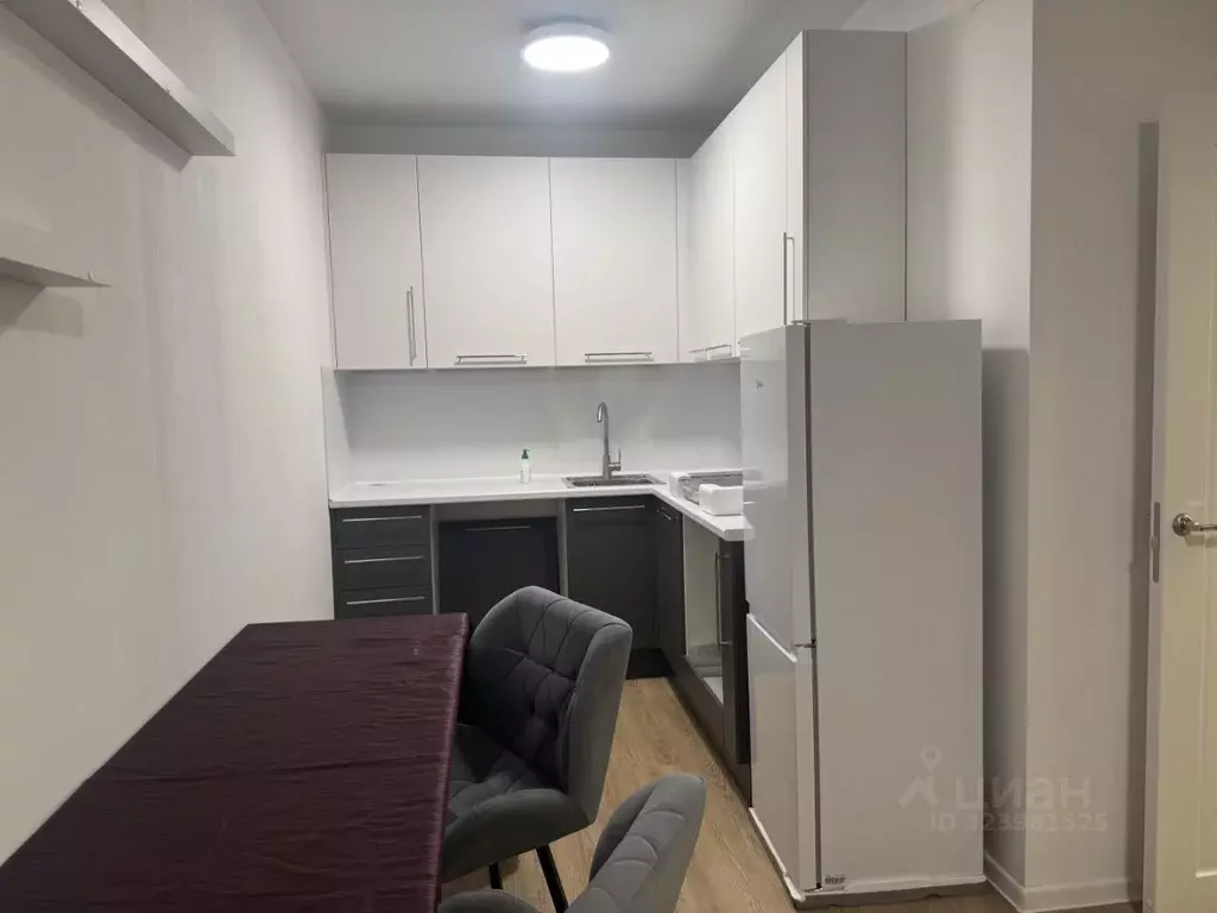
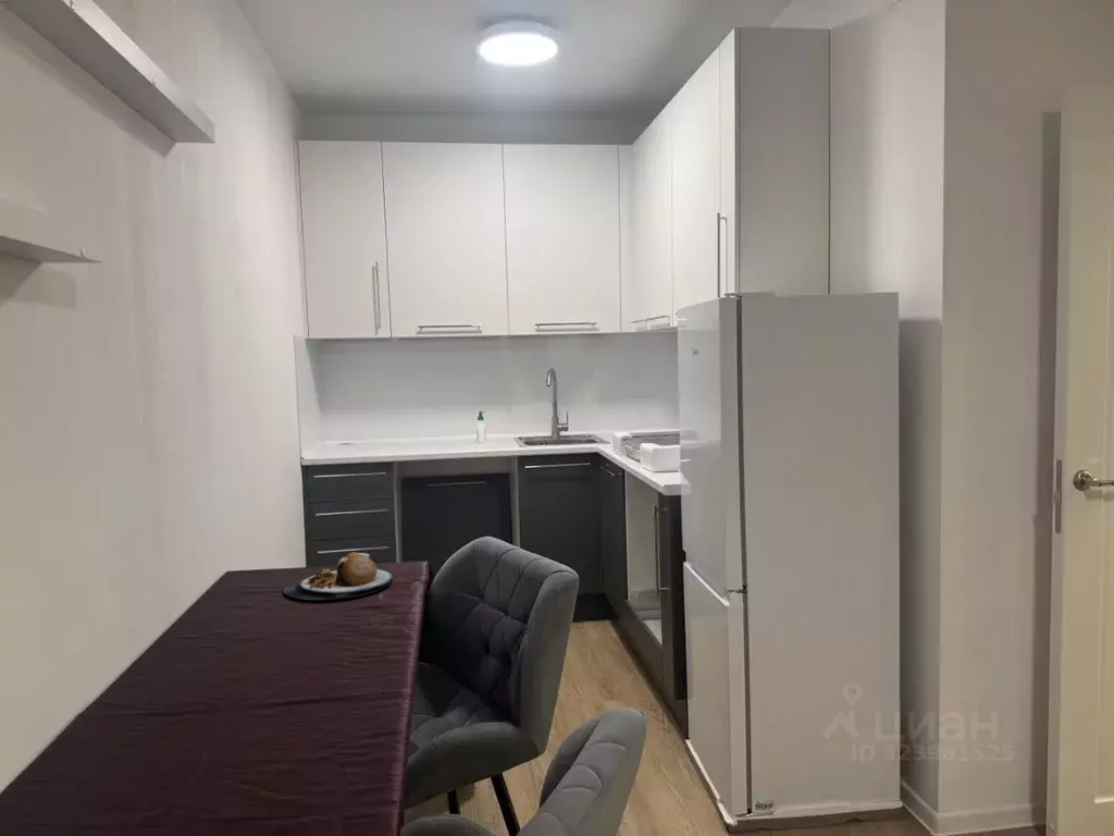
+ plate (337, 570)
